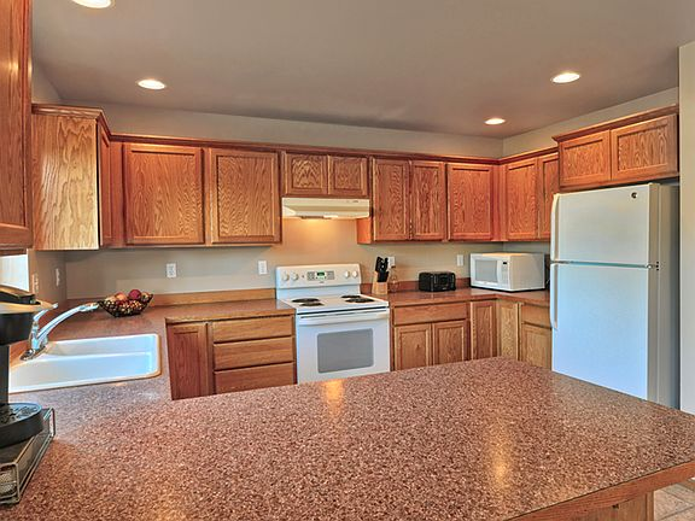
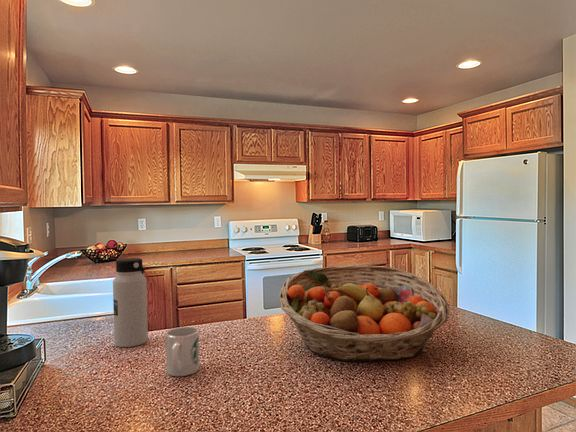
+ mug (181, 353)
+ water bottle (130, 300)
+ fruit basket (360, 308)
